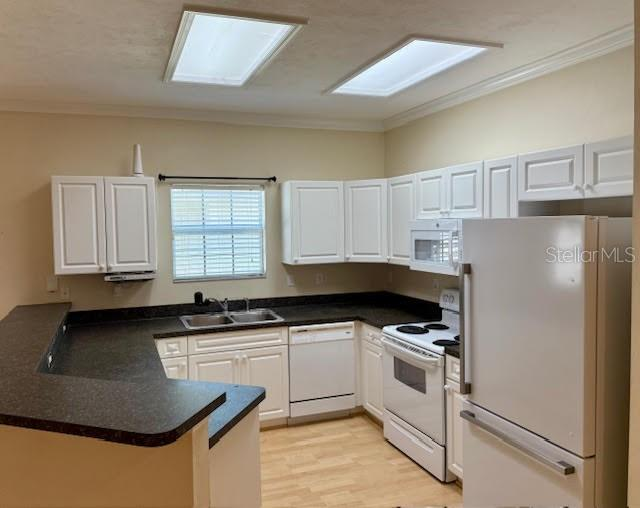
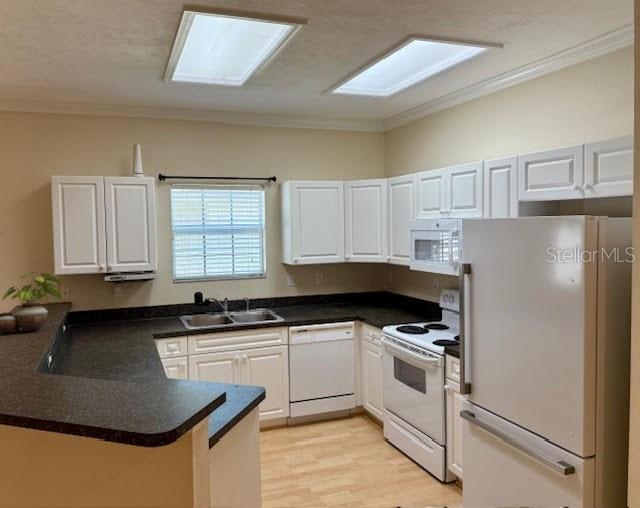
+ potted plant (29, 301)
